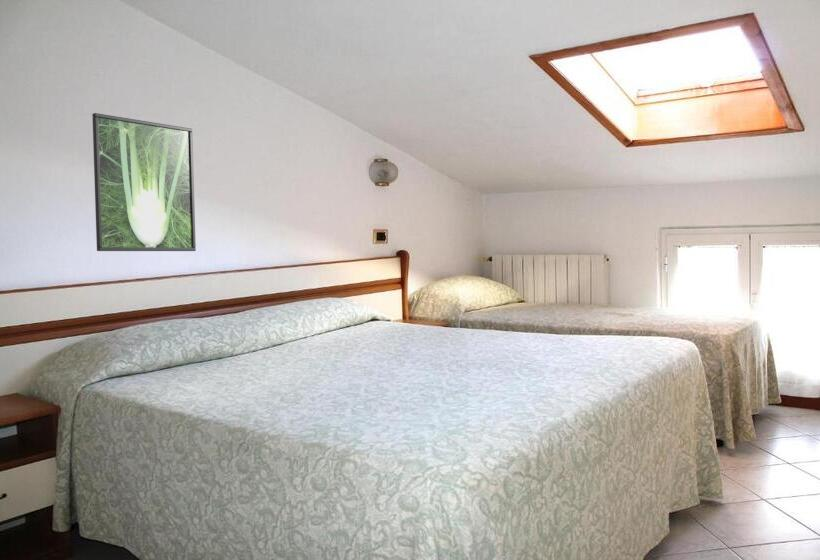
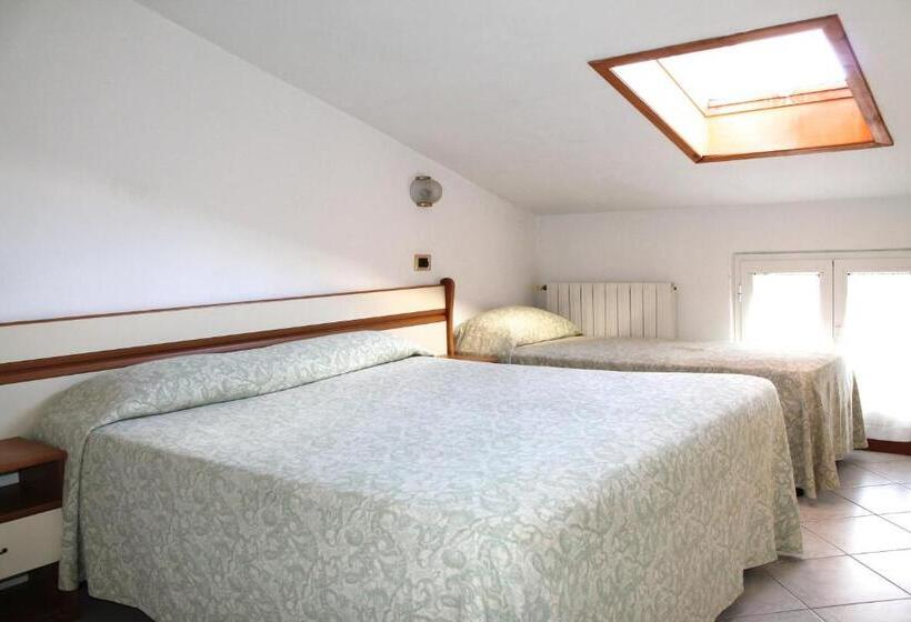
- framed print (147, 186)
